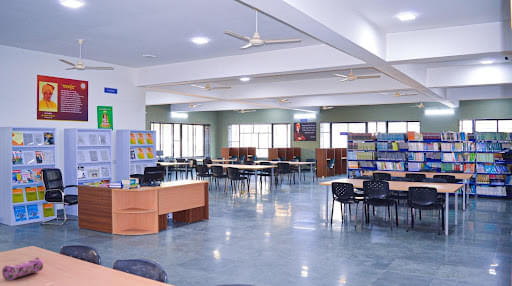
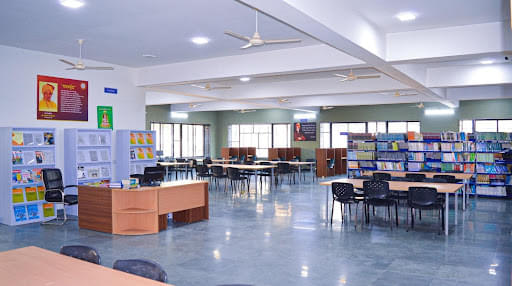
- pencil case (23, 268)
